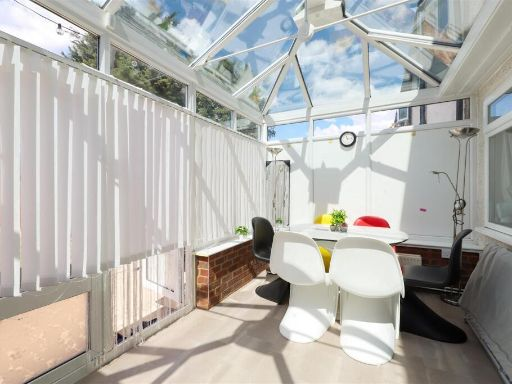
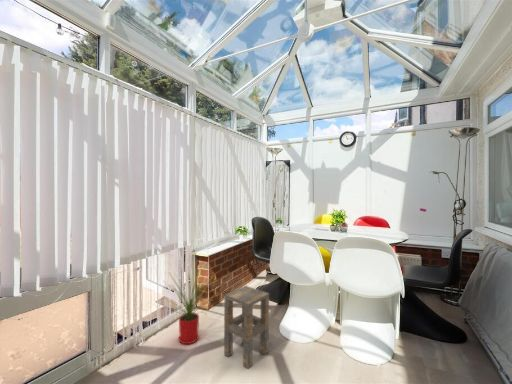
+ side table (246, 323)
+ house plant (187, 303)
